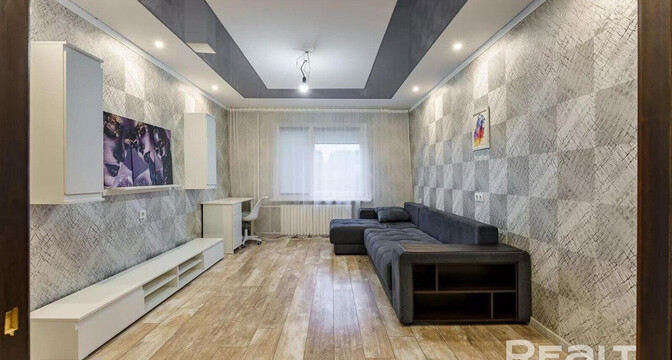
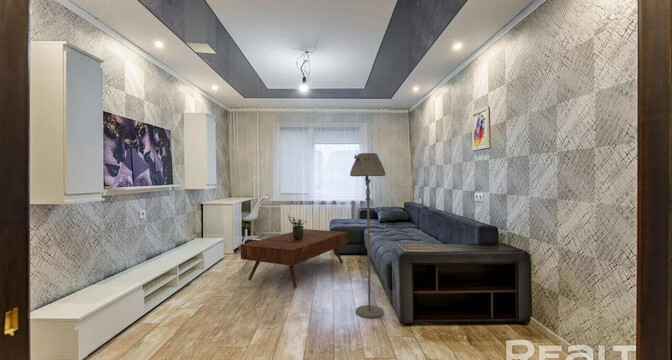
+ floor lamp (368, 232)
+ potted plant (296, 226)
+ coffee table (298, 254)
